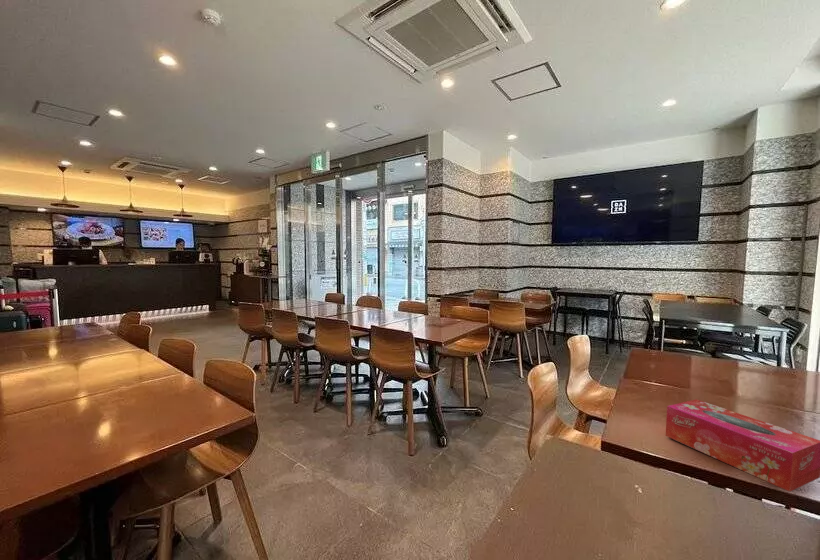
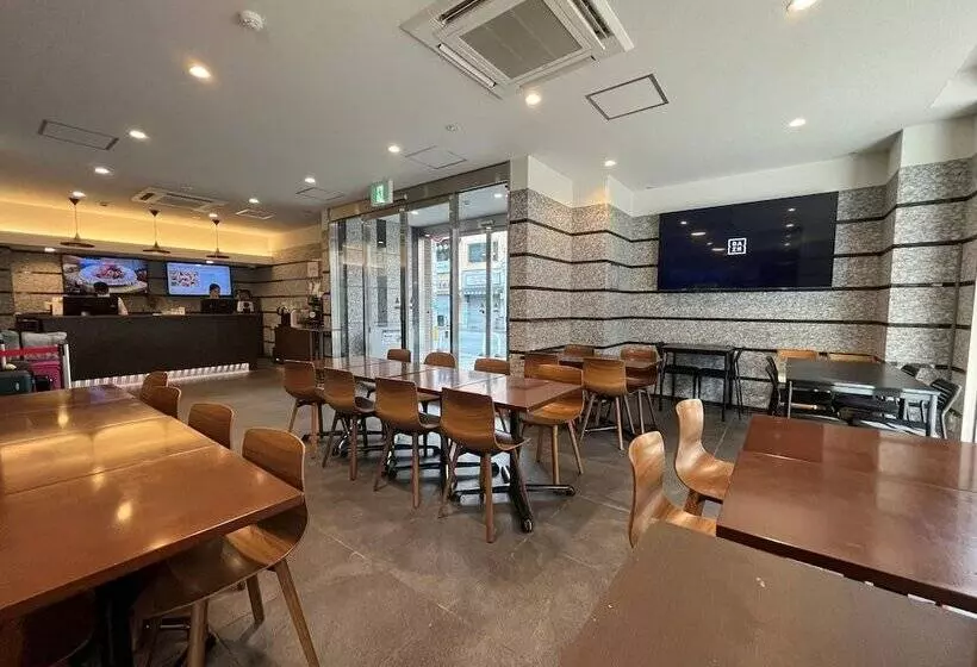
- tissue box (735, 438)
